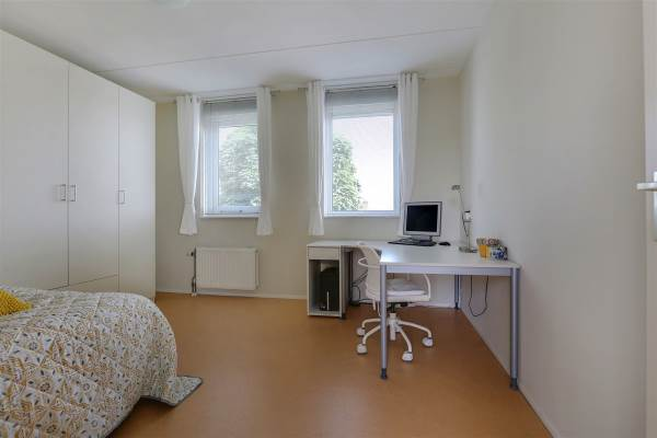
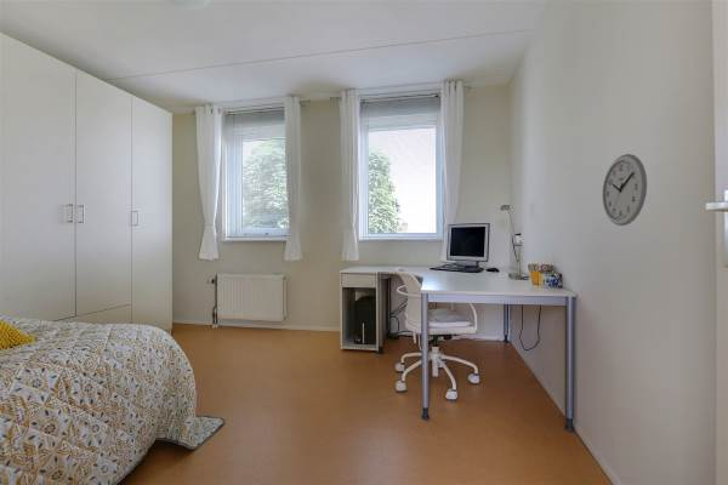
+ wall clock (620, 190)
